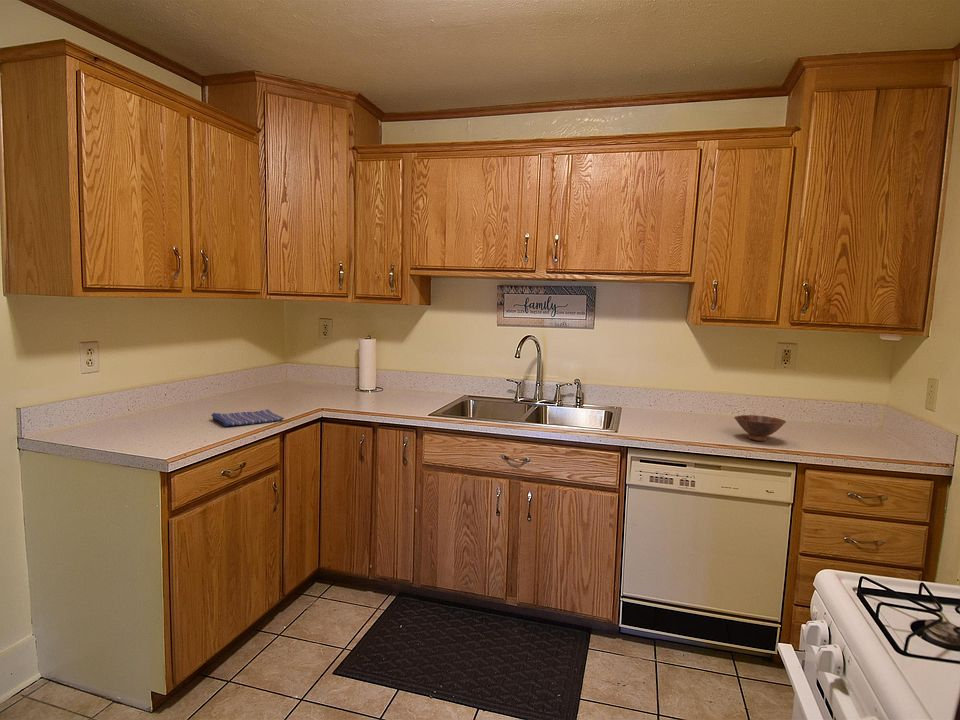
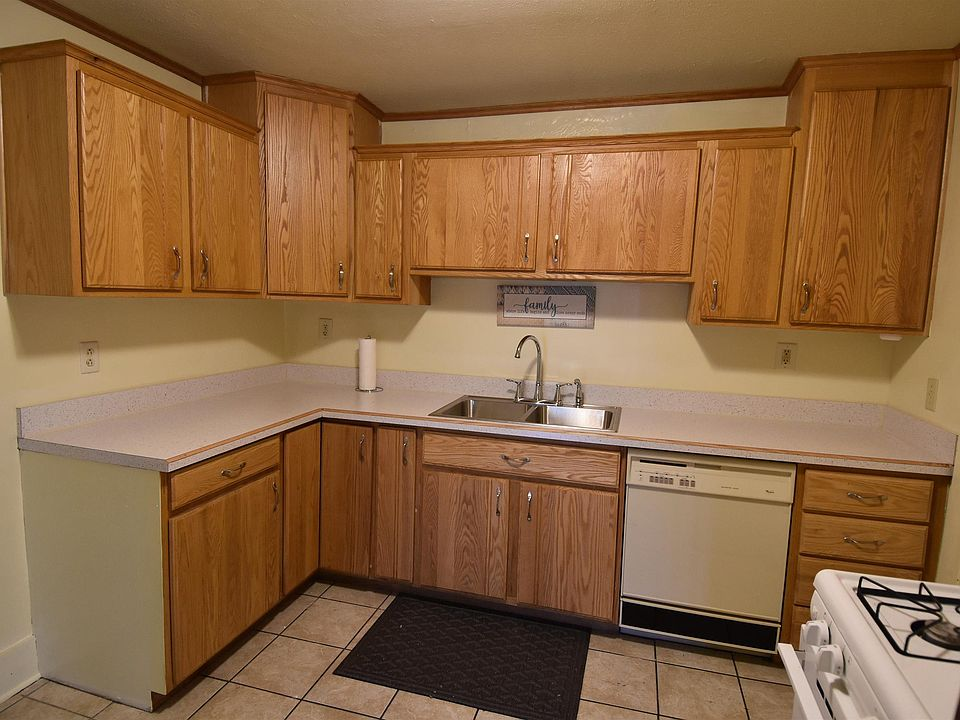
- bowl (758, 428)
- dish towel (247, 416)
